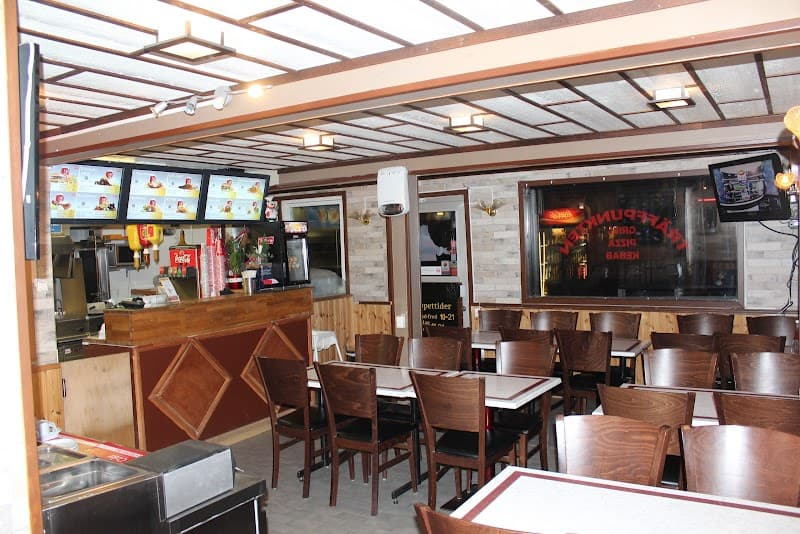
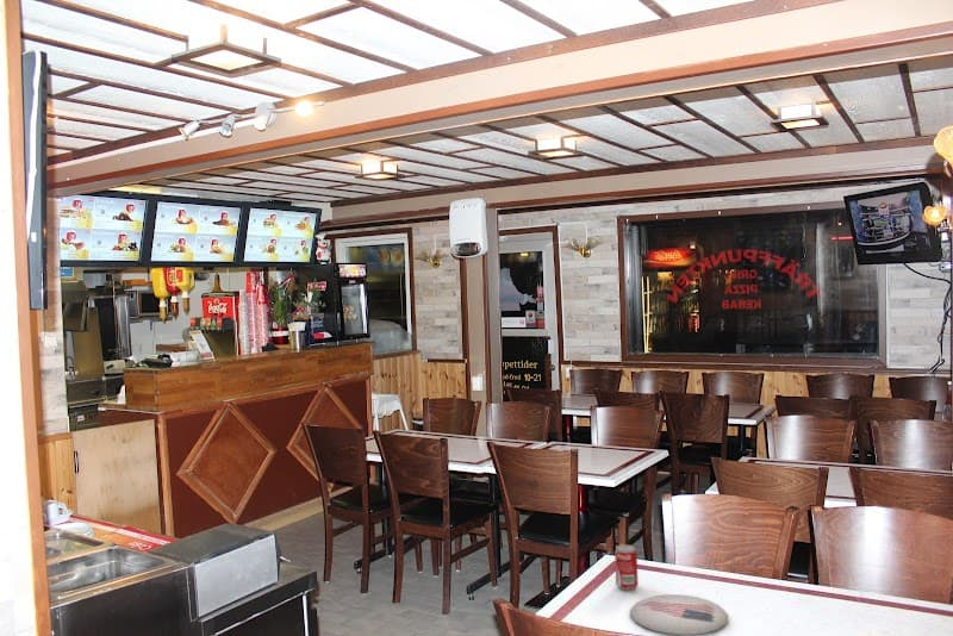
+ beverage can (625, 567)
+ plate (678, 612)
